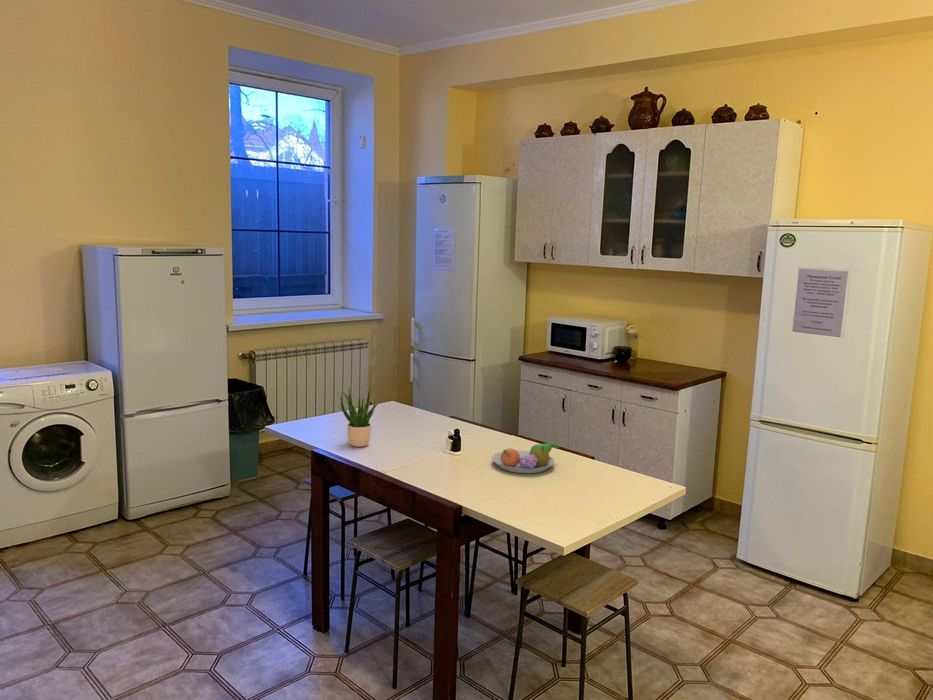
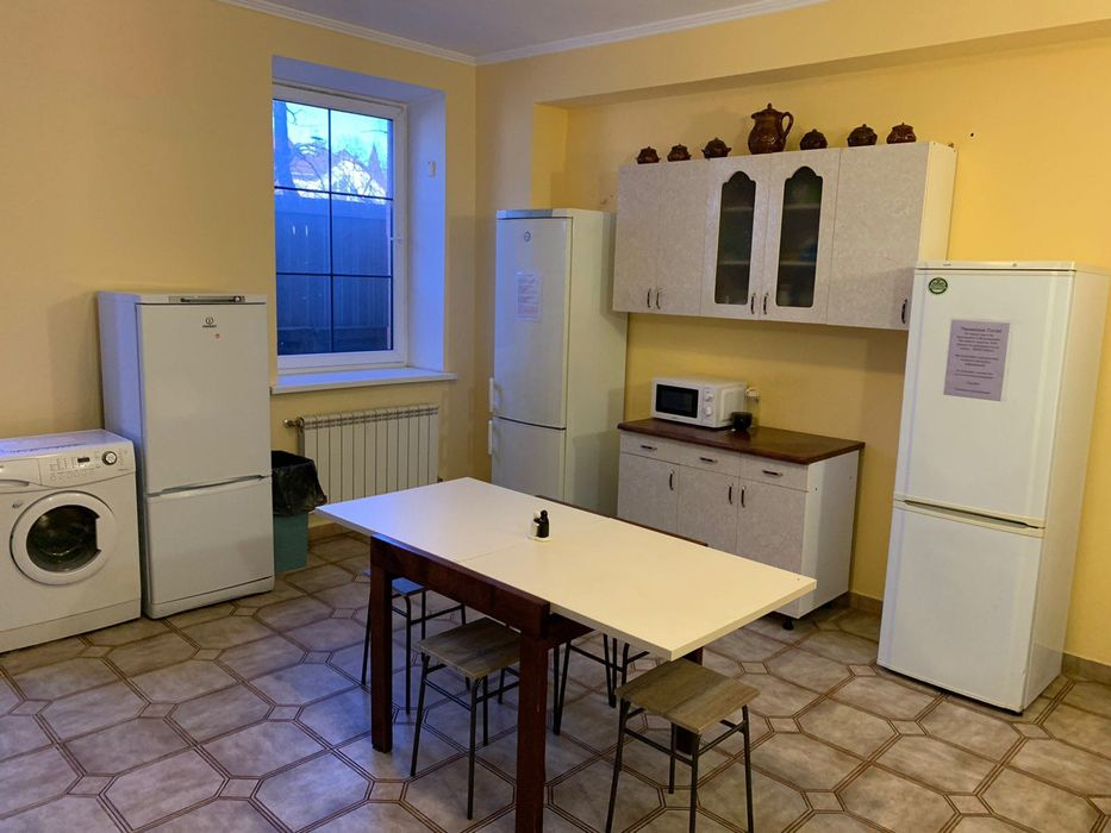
- fruit bowl (526, 453)
- potted plant (357, 413)
